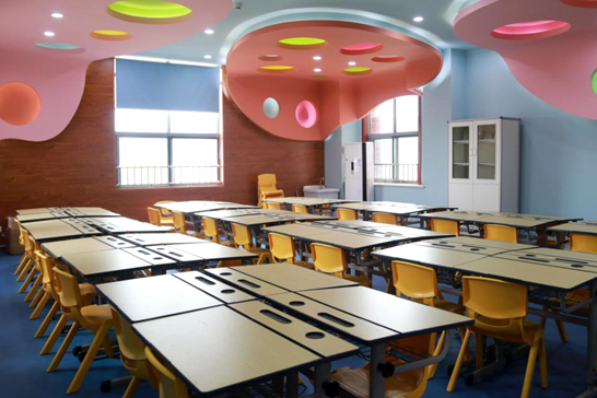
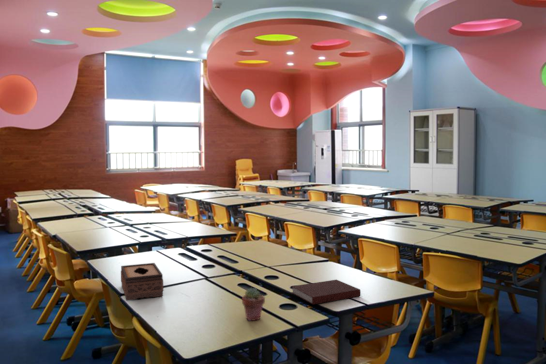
+ potted succulent (253, 303)
+ notebook (325, 291)
+ tissue box (141, 280)
